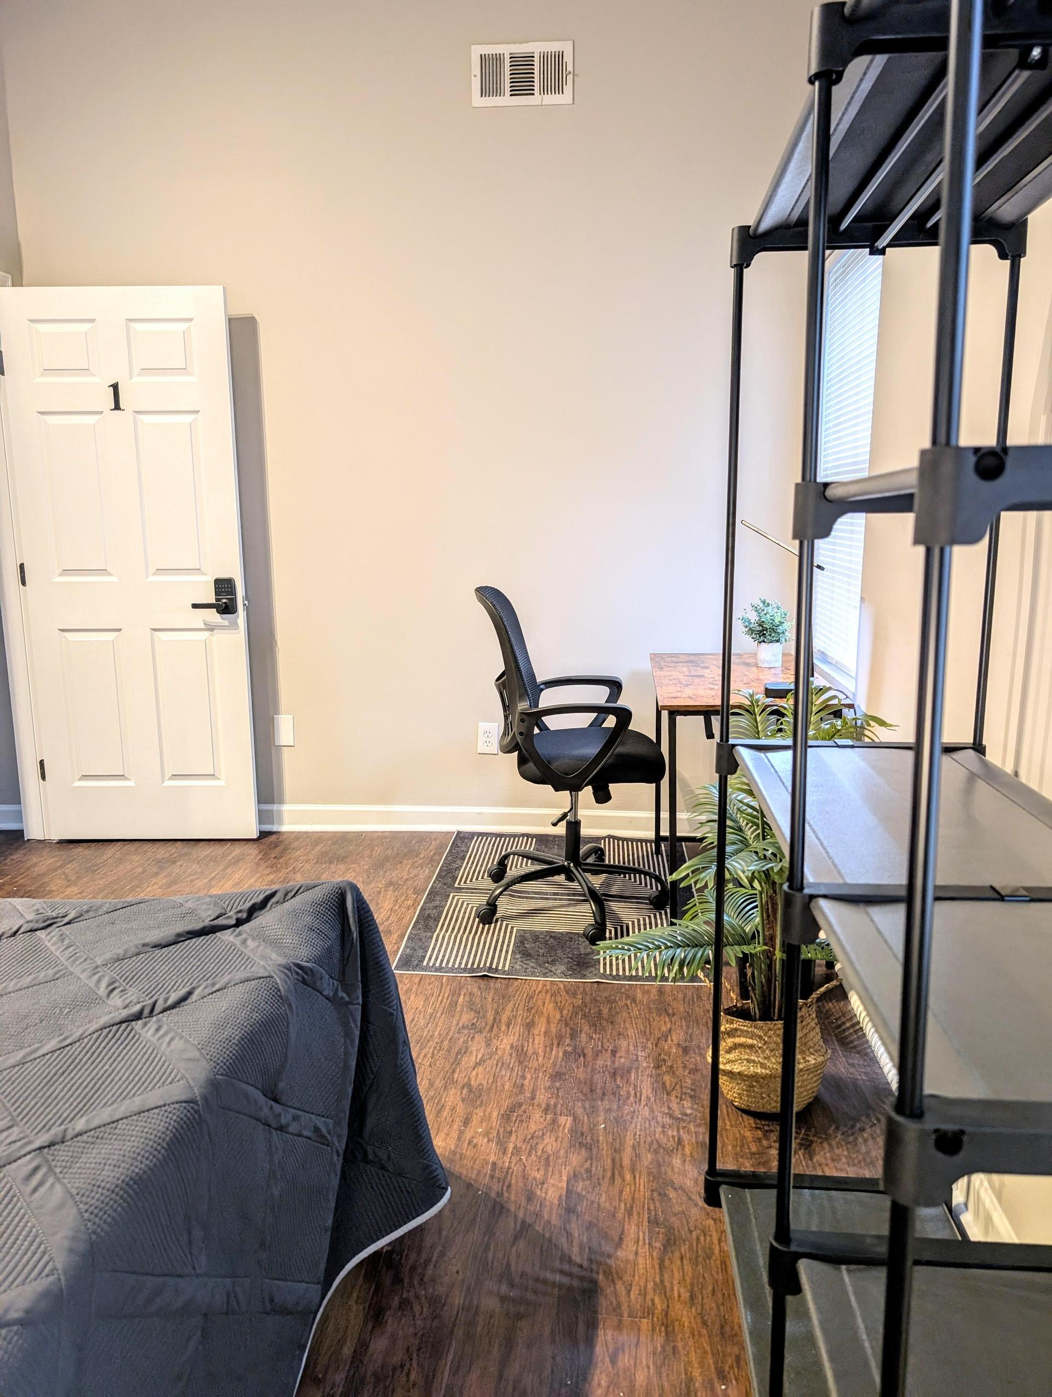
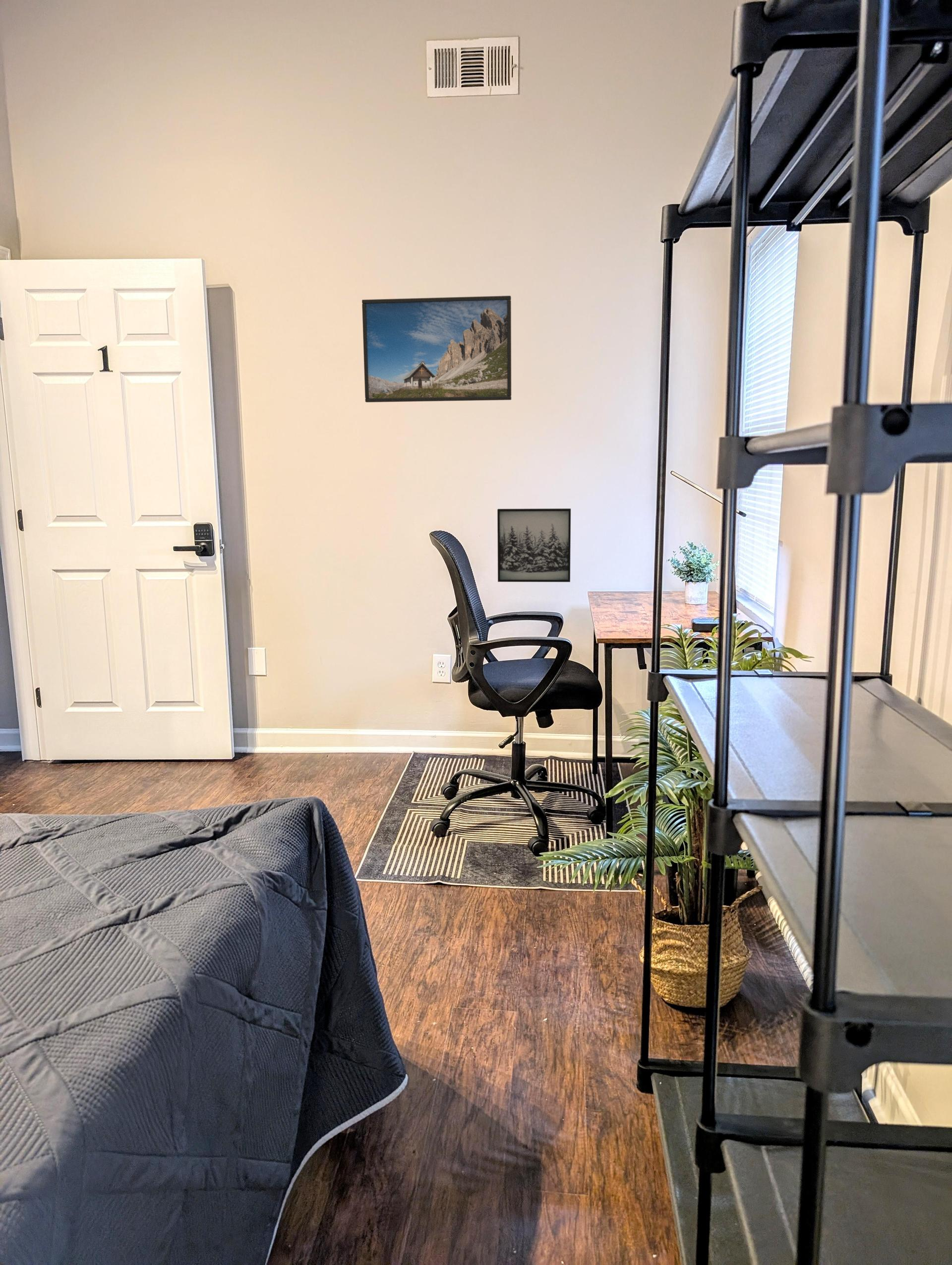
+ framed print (437, 350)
+ wall art (534, 545)
